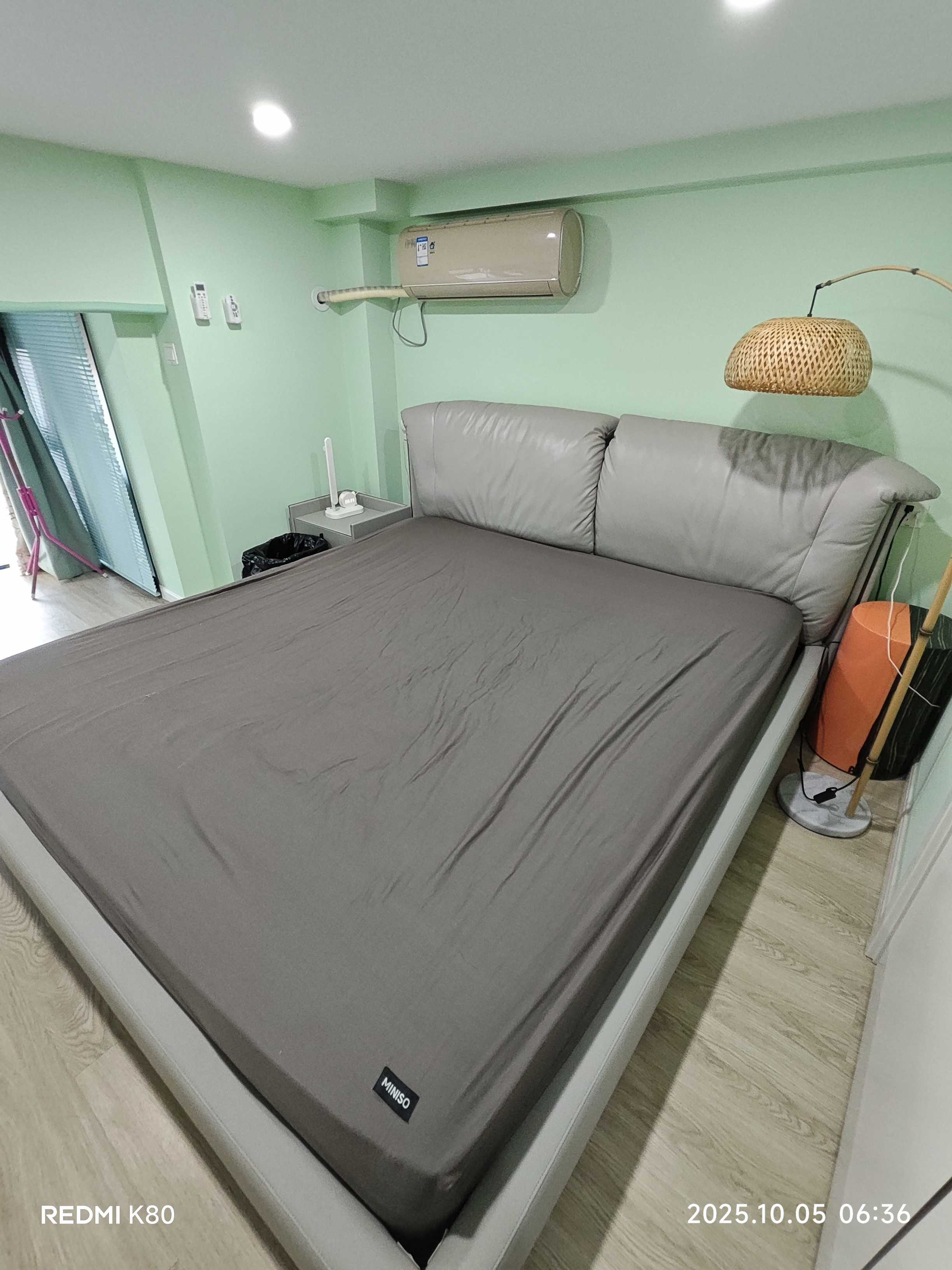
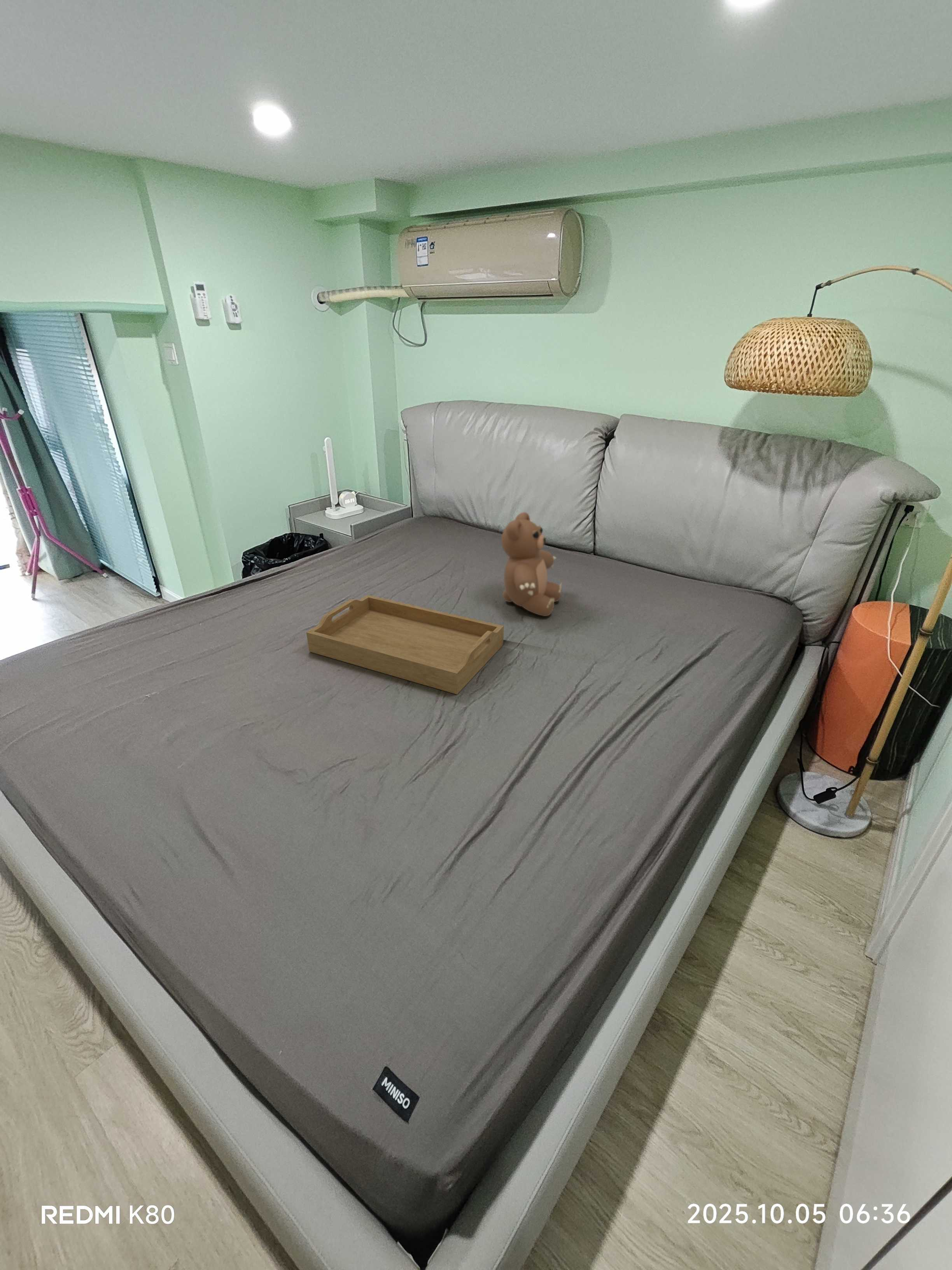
+ teddy bear (530, 563)
+ serving tray (406, 636)
